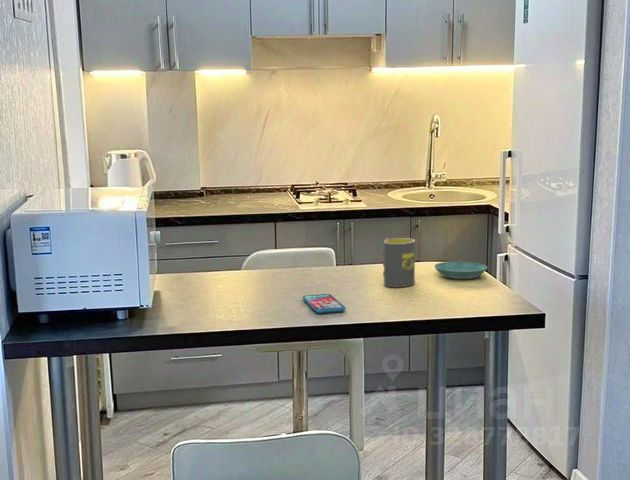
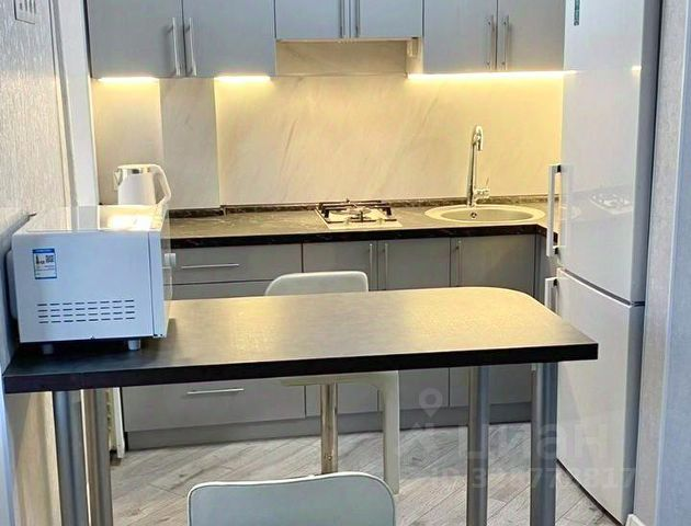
- mug (396, 261)
- smartphone (323, 303)
- saucer (460, 270)
